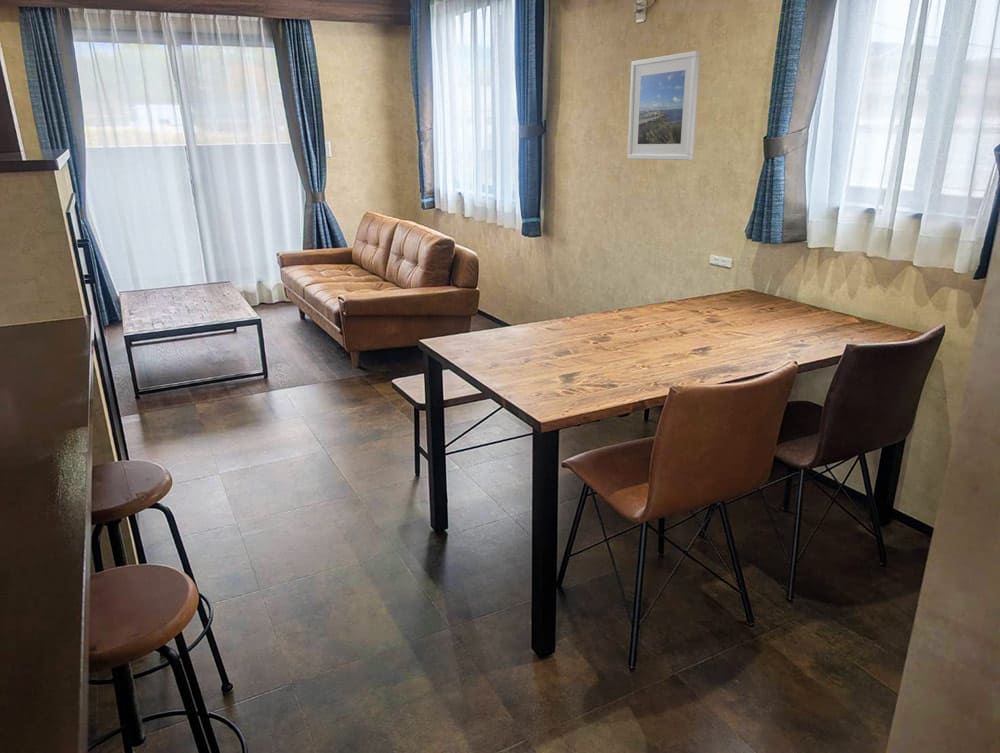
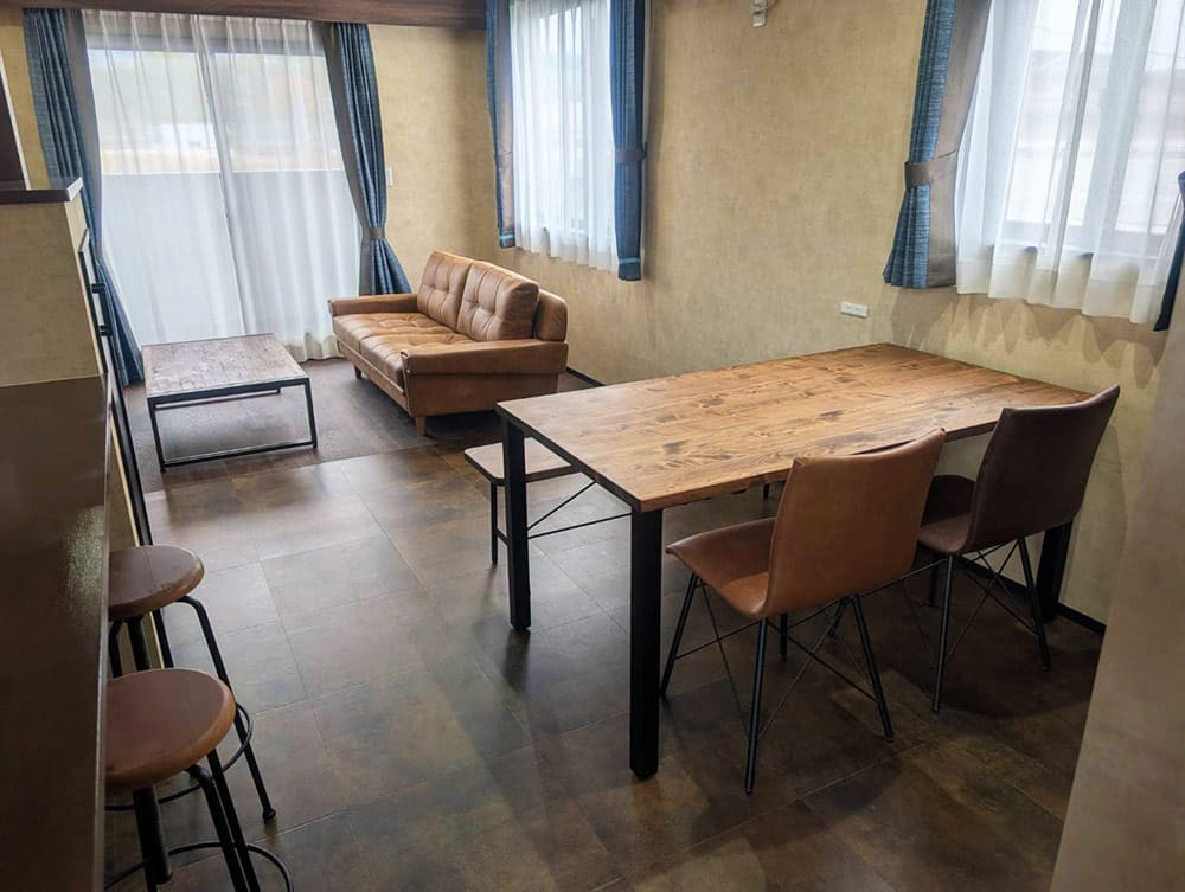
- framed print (661, 109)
